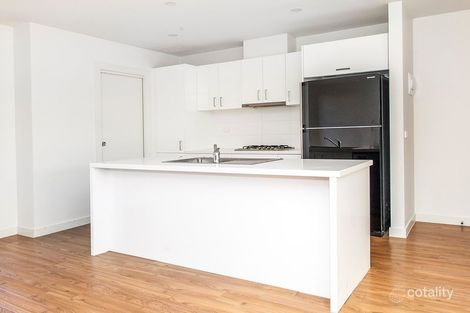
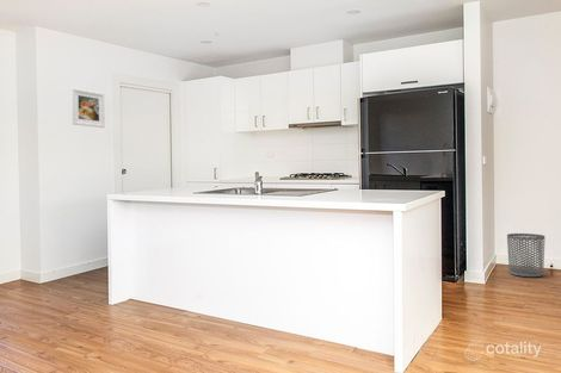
+ waste bin (525, 254)
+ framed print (88, 108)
